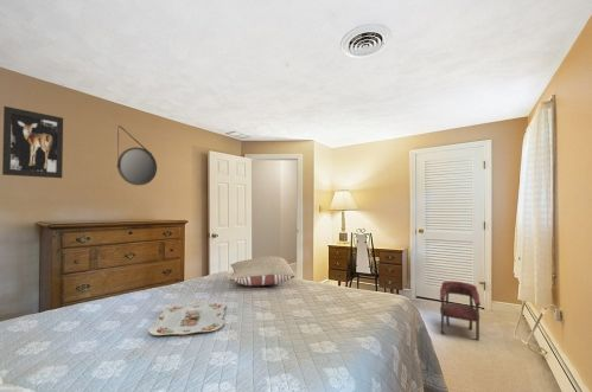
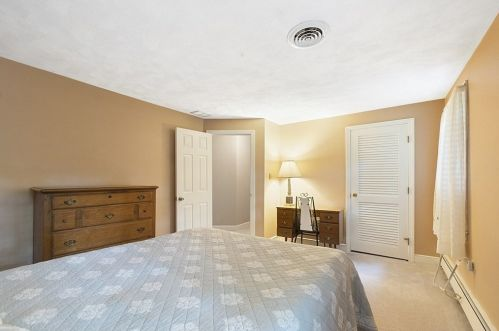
- stool (459, 308)
- wall art (34, 144)
- serving tray (191, 316)
- home mirror (138, 156)
- pillow (260, 270)
